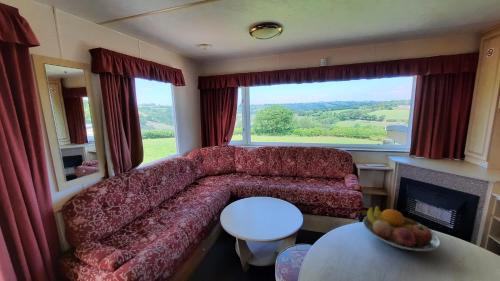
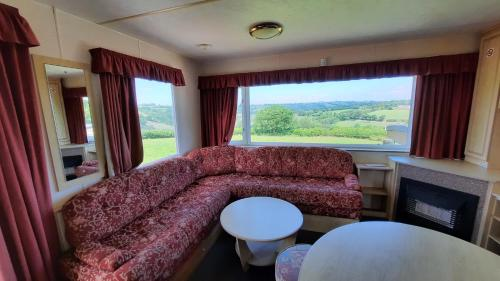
- fruit bowl (398, 226)
